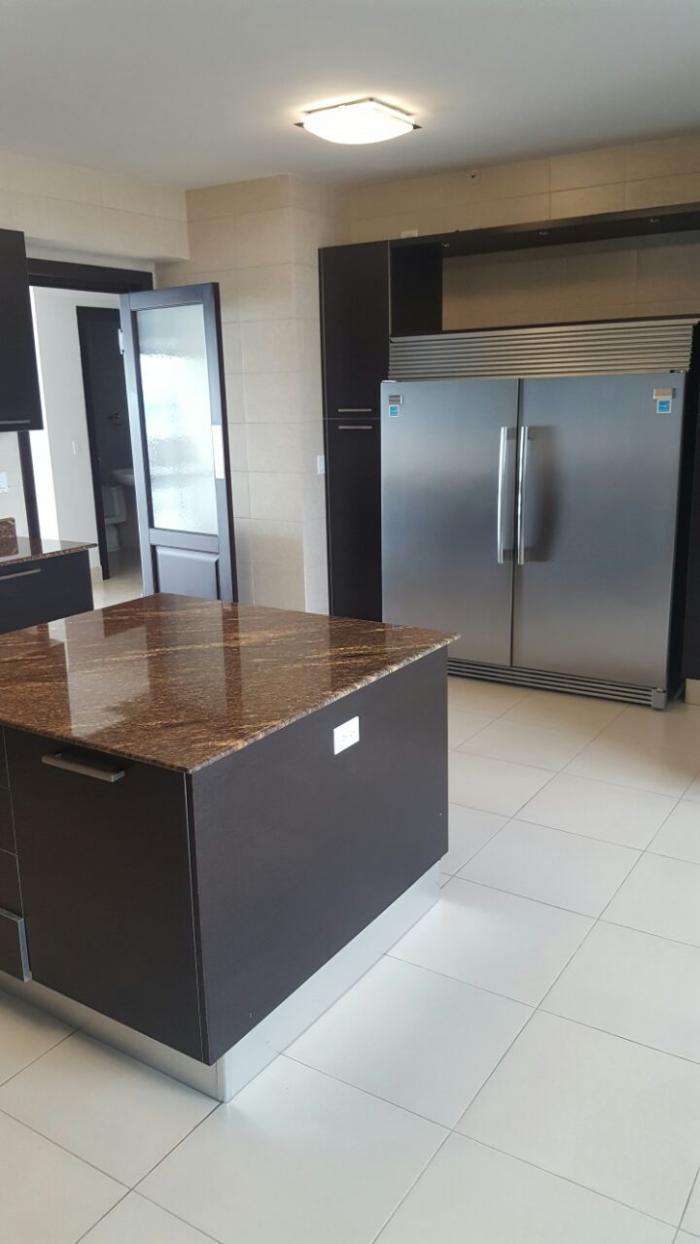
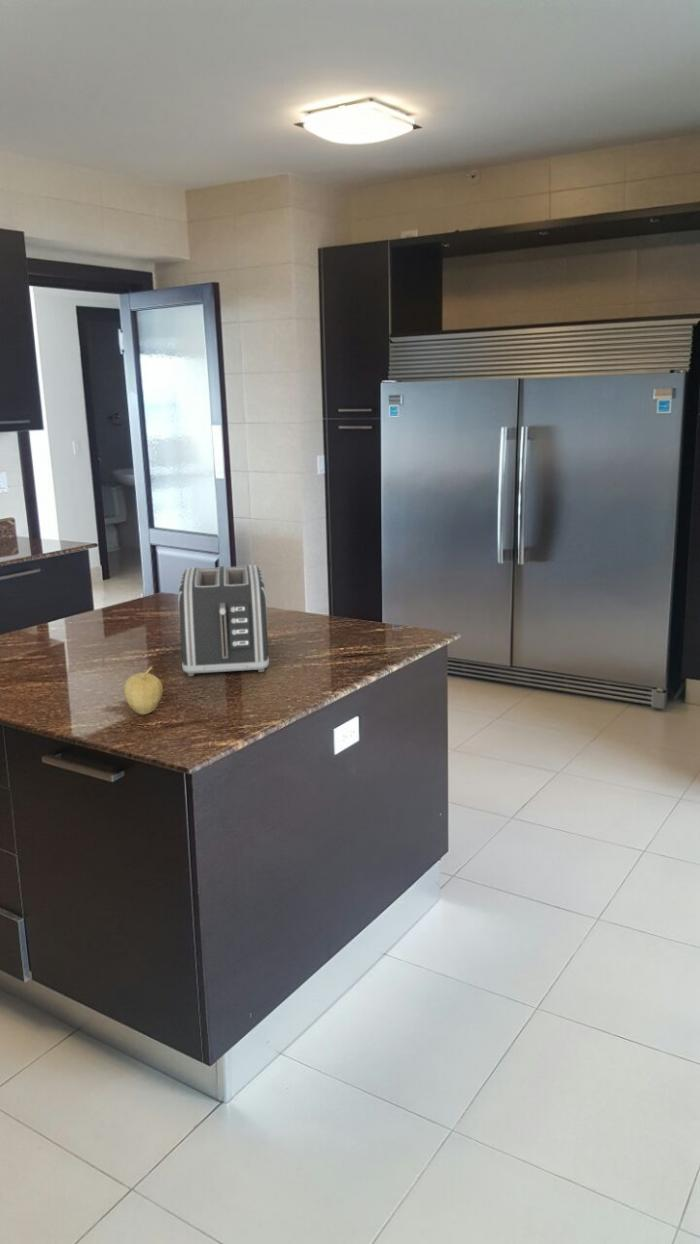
+ toaster (224, 613)
+ fruit (142, 689)
